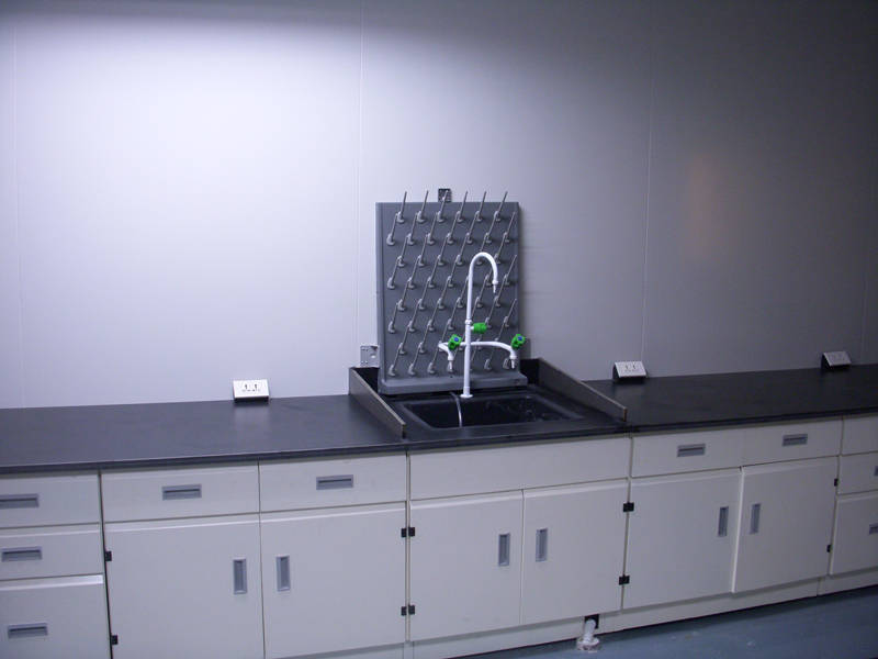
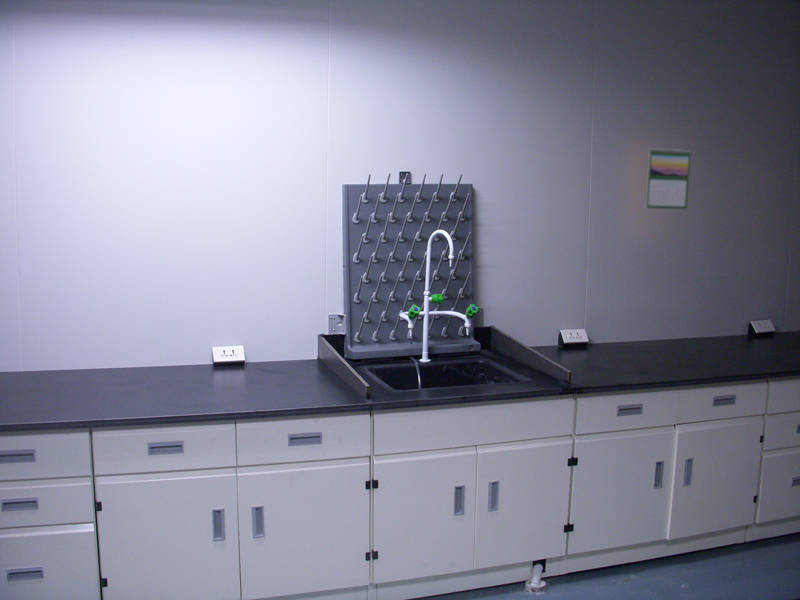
+ calendar (668, 178)
